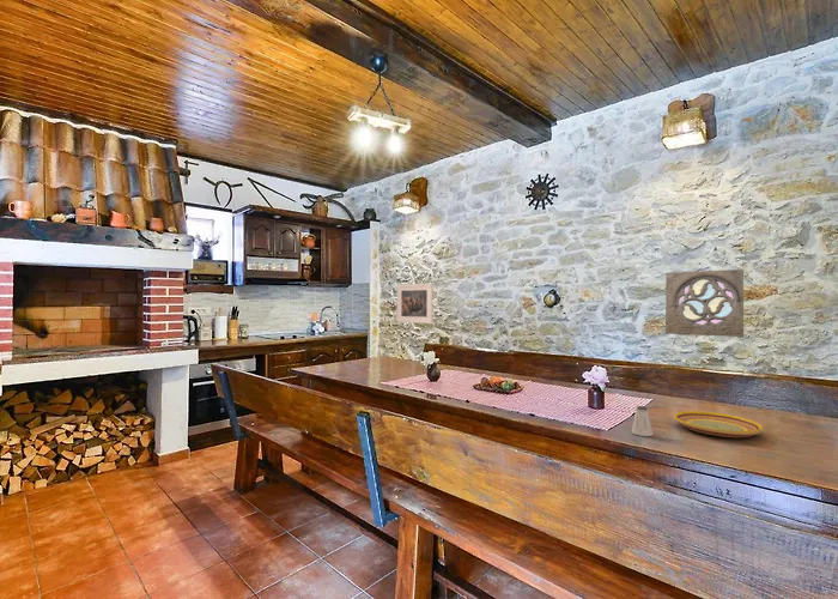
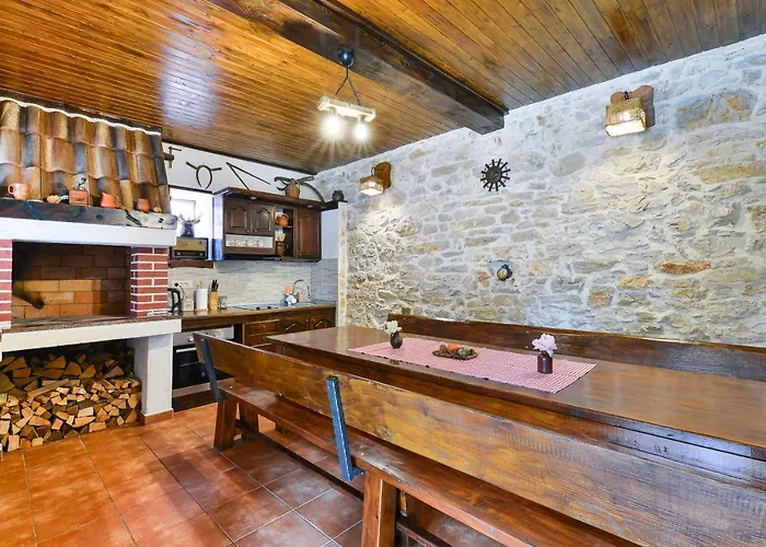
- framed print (413, 303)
- plate (716, 424)
- saltshaker (642, 419)
- wall ornament (703, 302)
